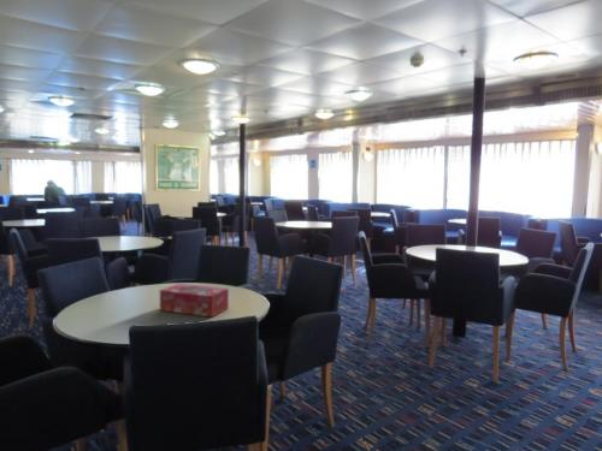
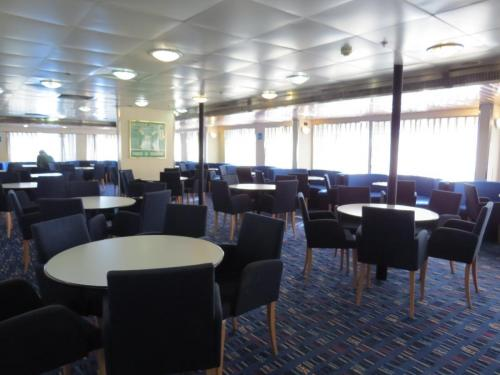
- tissue box (194, 299)
